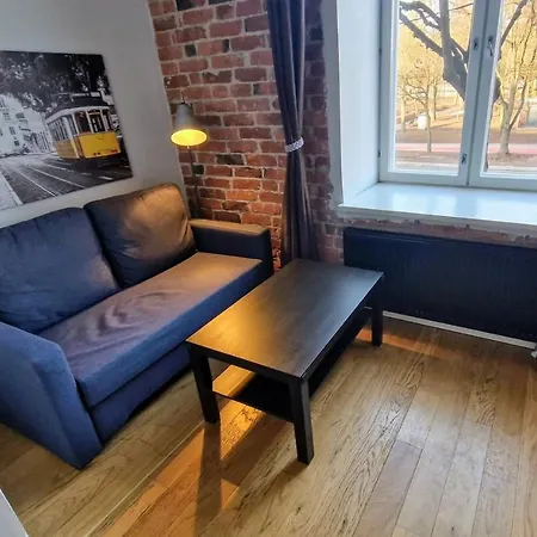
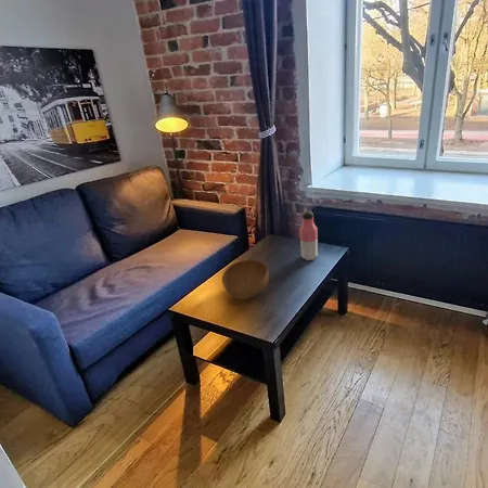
+ bowl (245, 281)
+ water bottle (308, 235)
